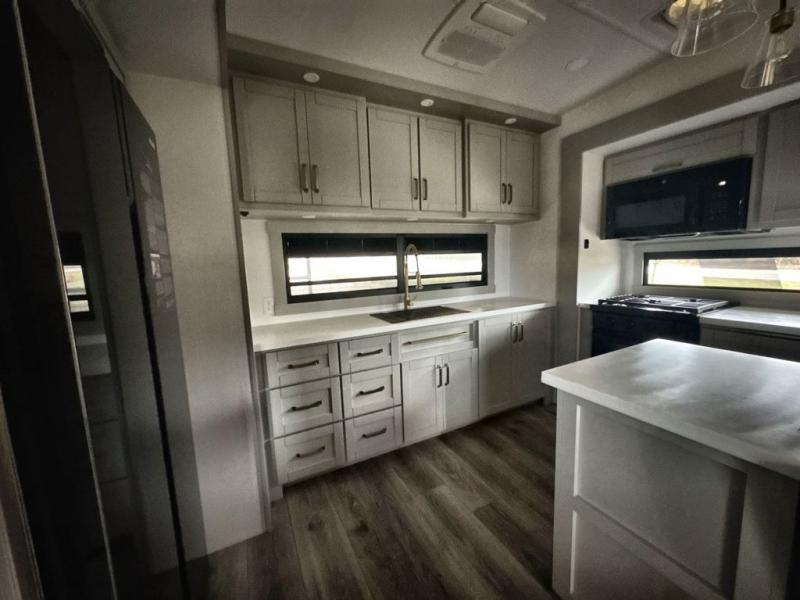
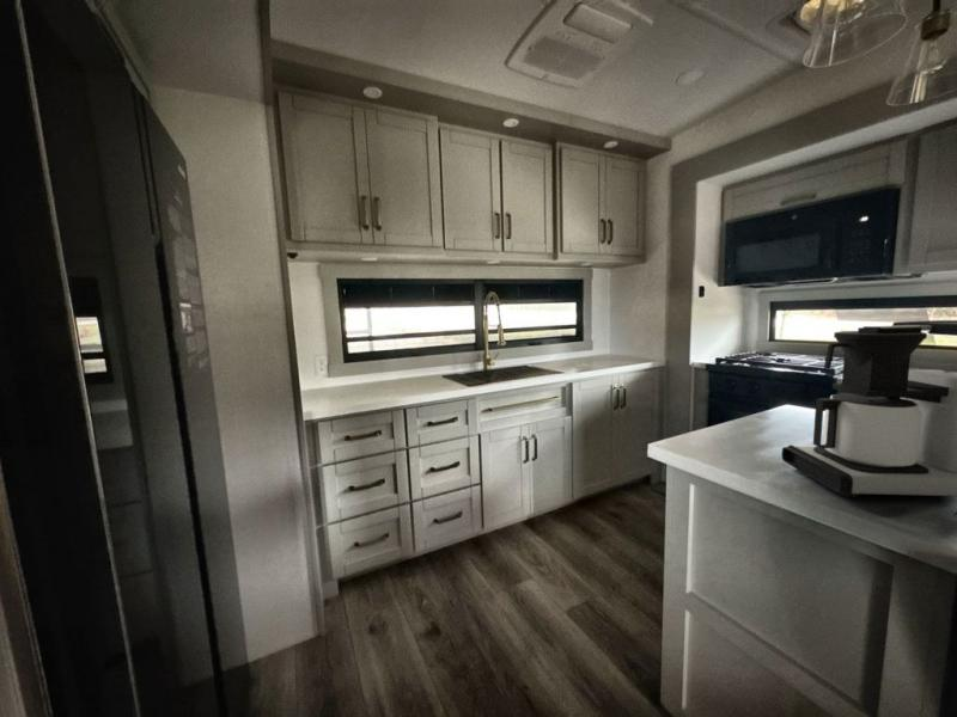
+ coffee maker (896, 405)
